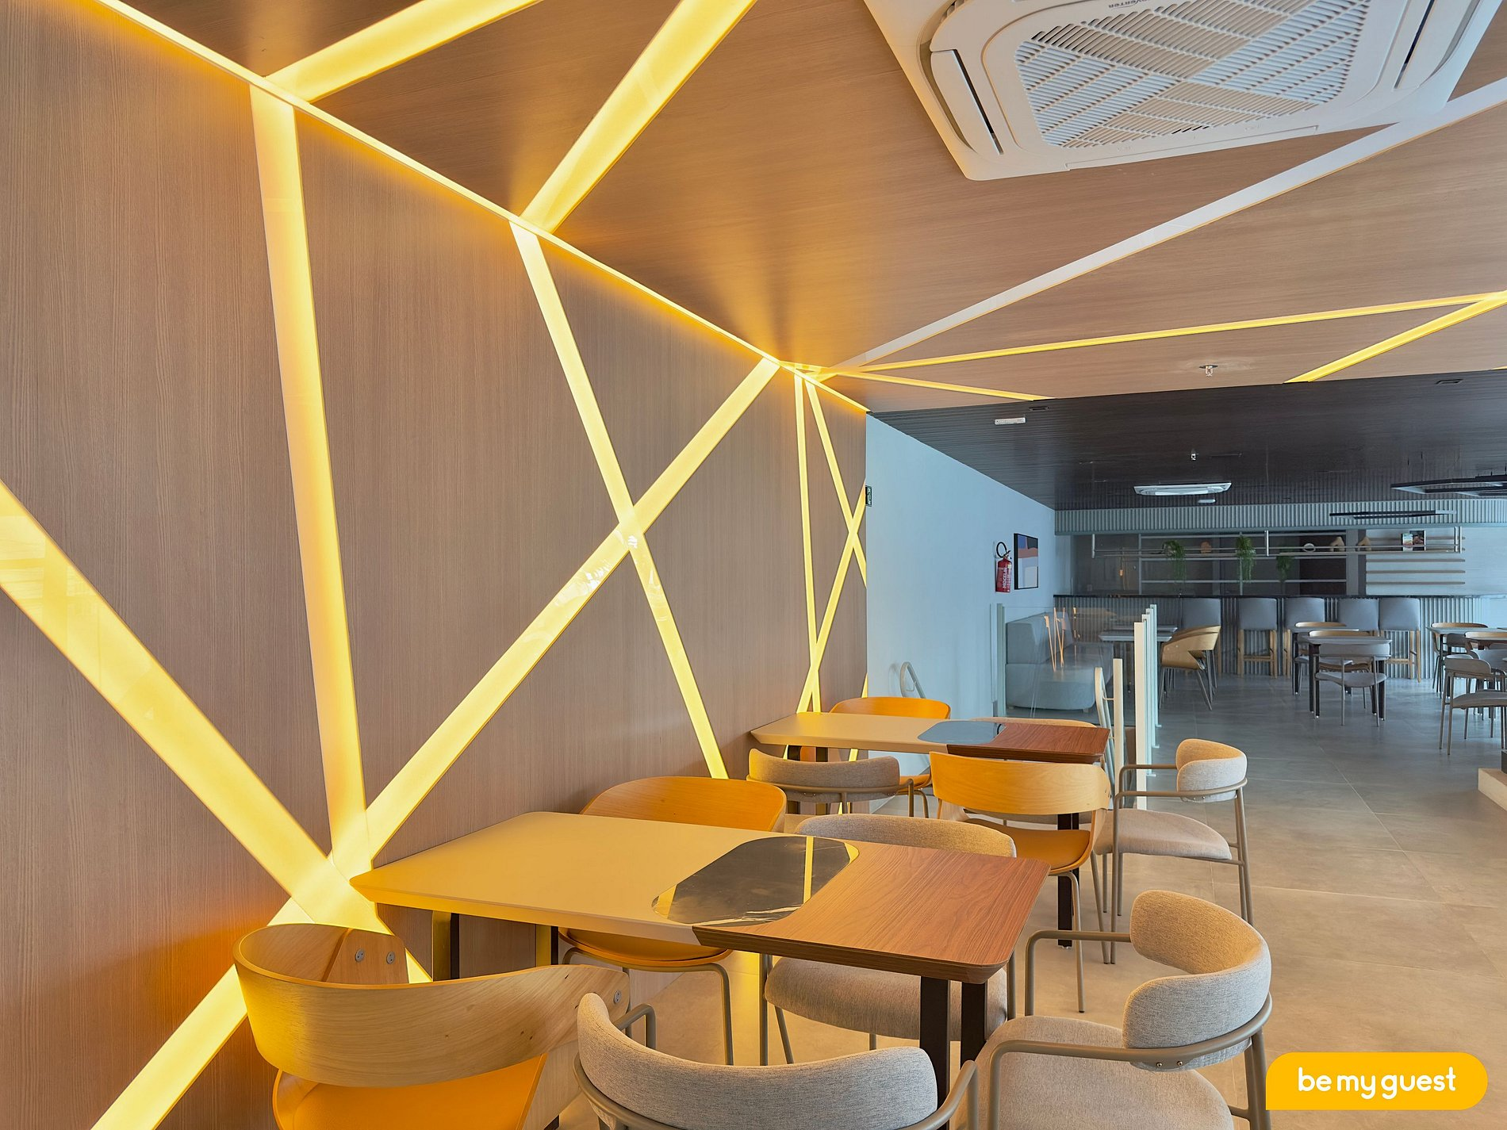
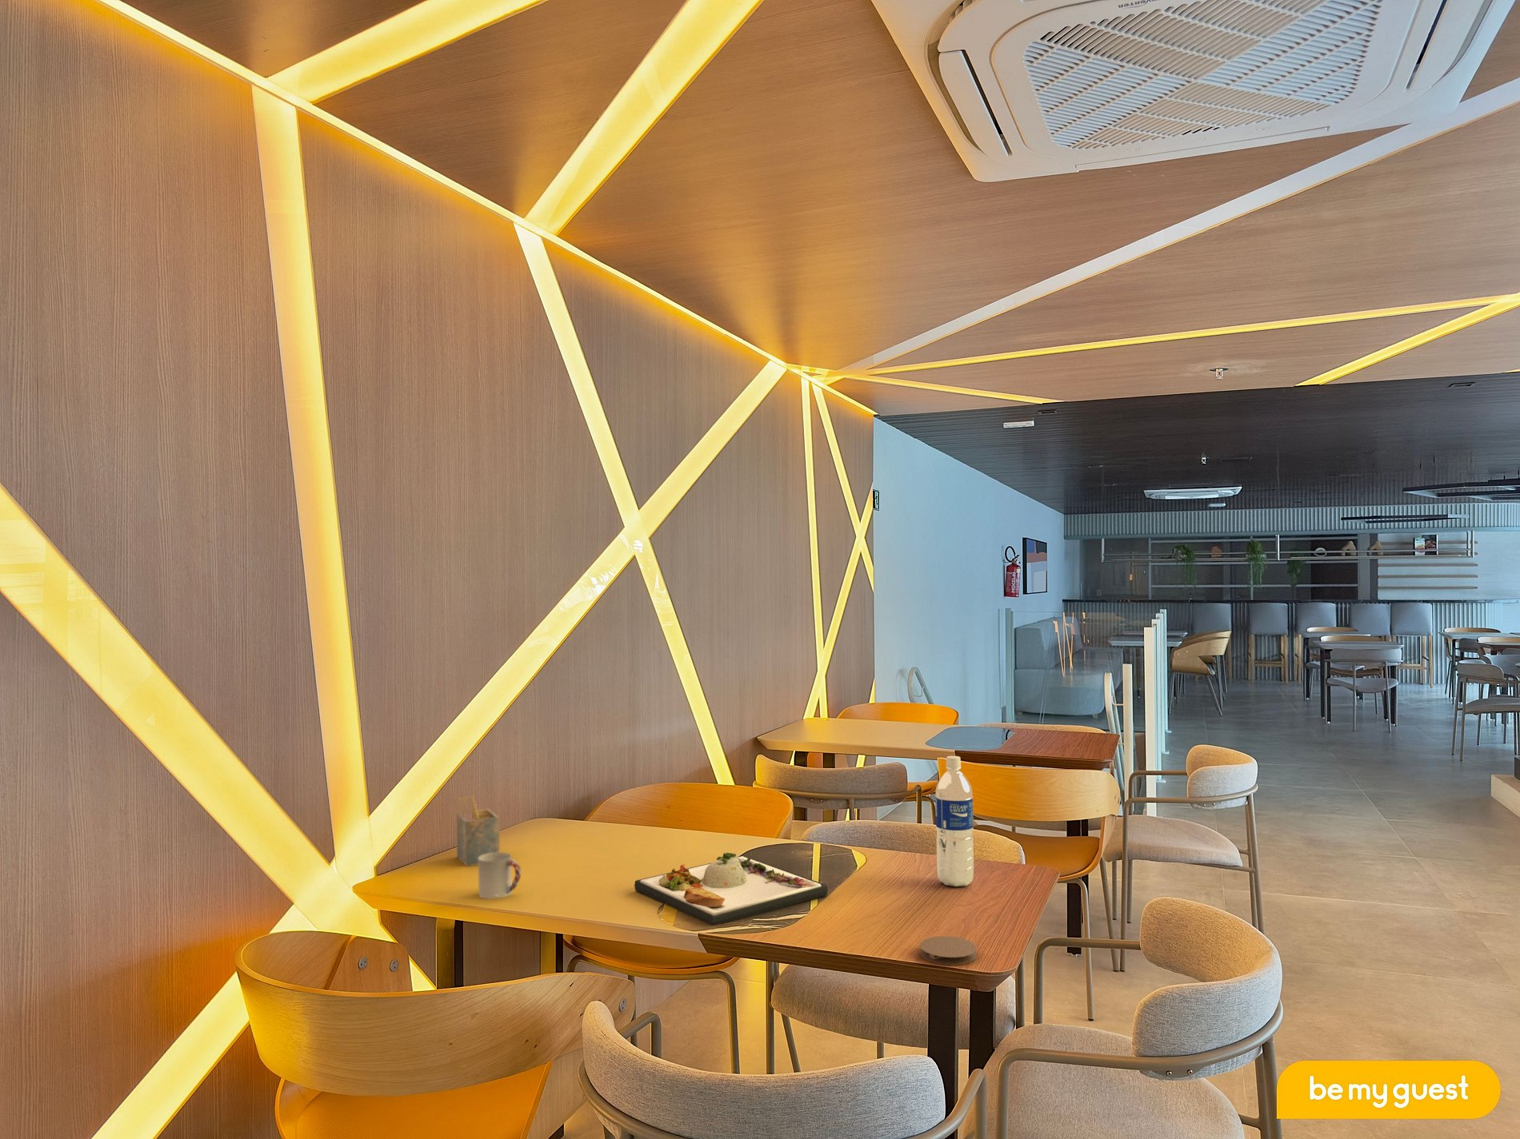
+ water bottle (954, 820)
+ coaster (948, 950)
+ napkin holder (478, 829)
+ dinner plate (730, 876)
+ cup (500, 876)
